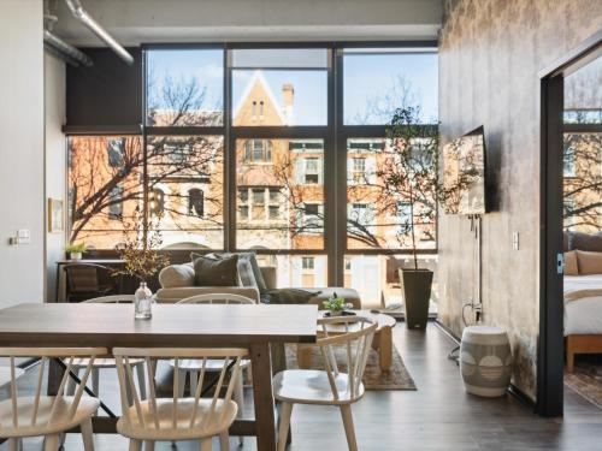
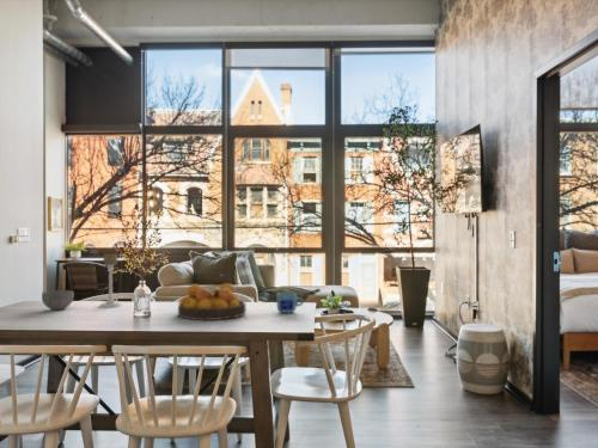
+ mug (289, 302)
+ fruit bowl (212, 299)
+ bowl (57, 300)
+ candle holder (110, 280)
